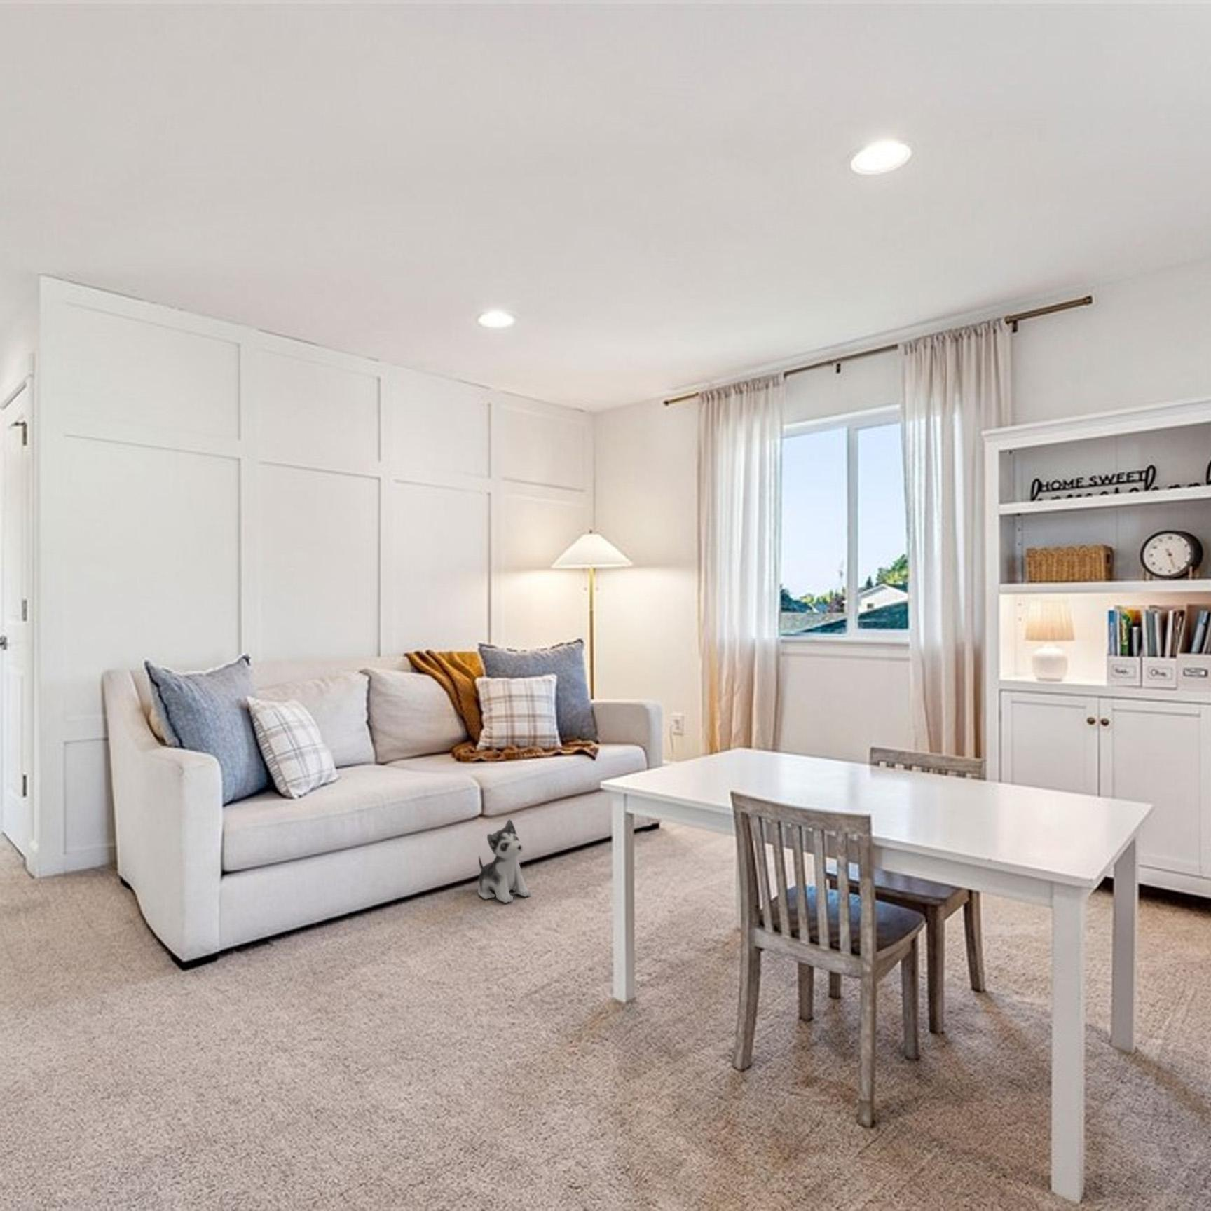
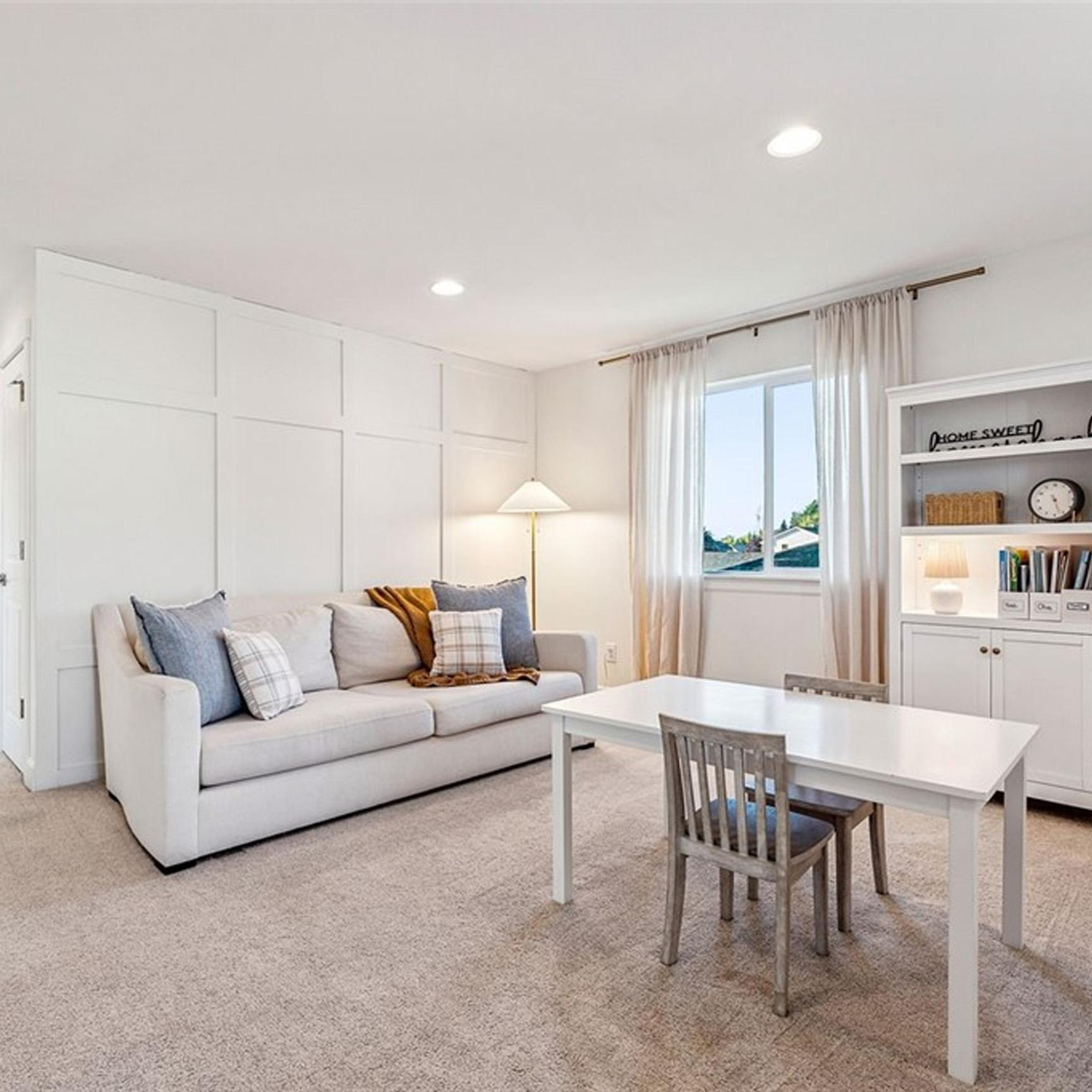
- plush toy (500, 855)
